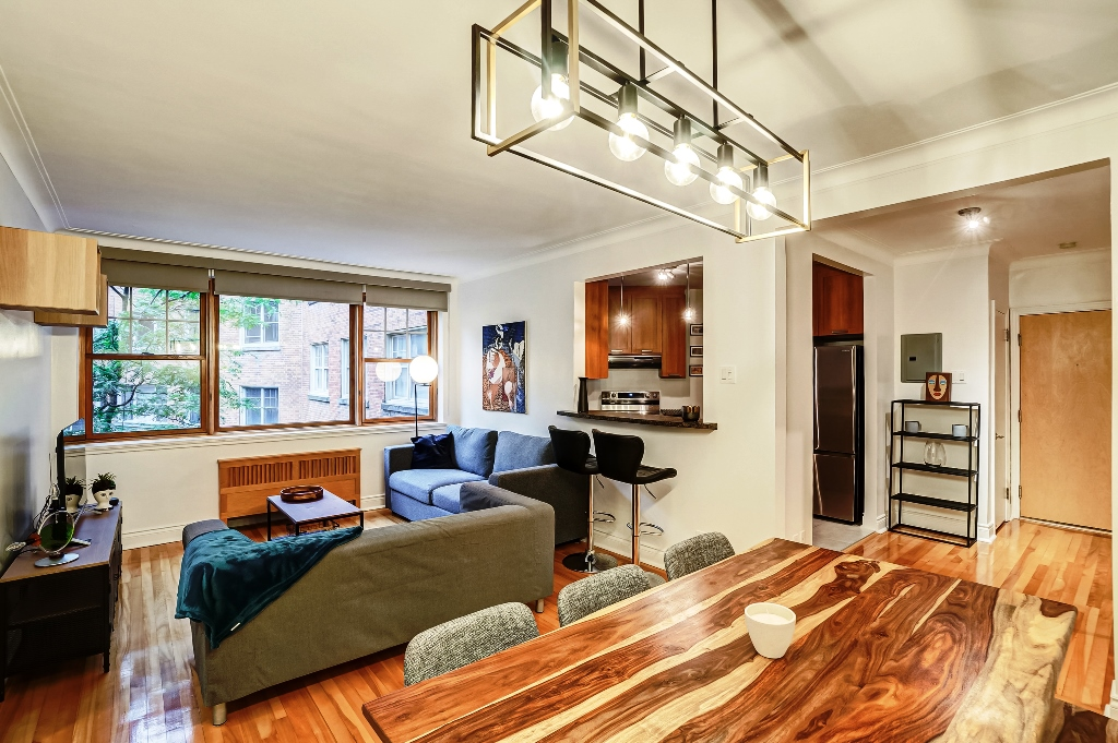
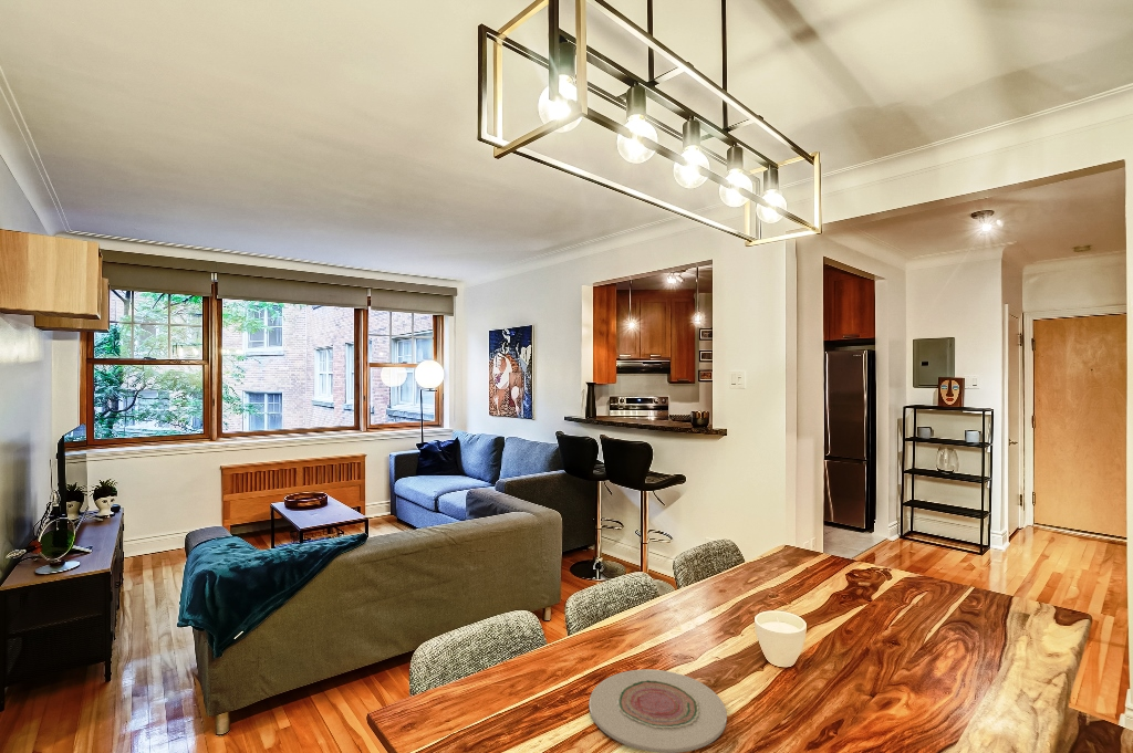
+ plate (656, 704)
